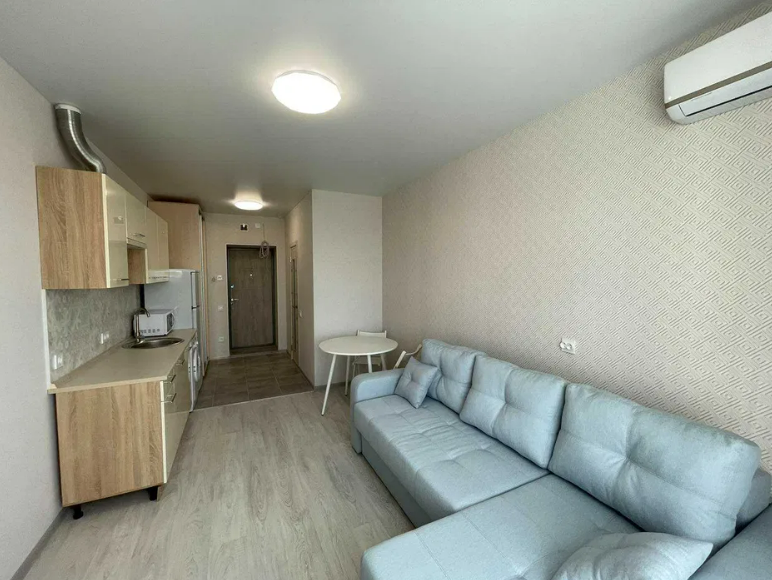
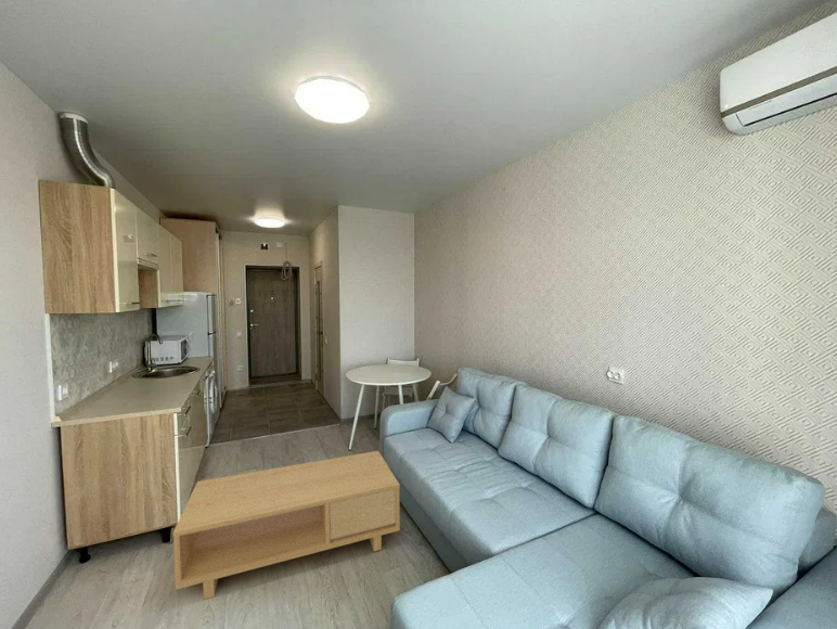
+ coffee table (297, 513)
